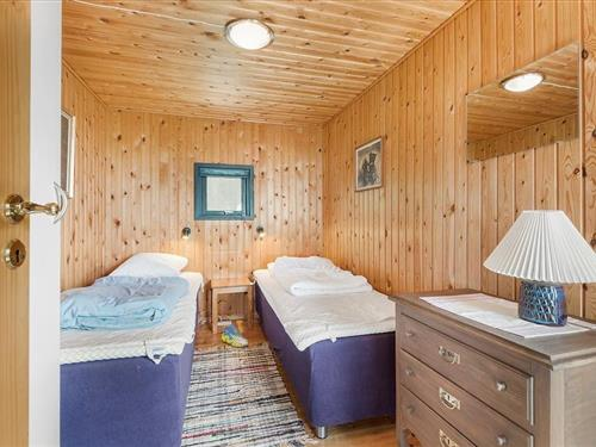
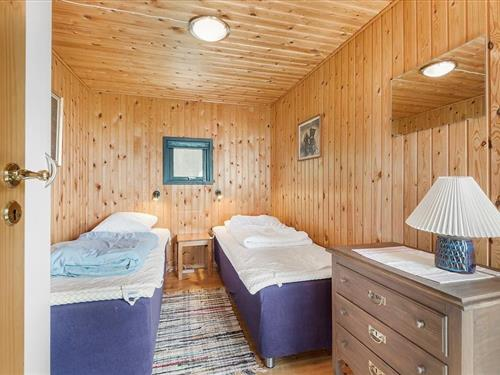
- sneaker (234, 335)
